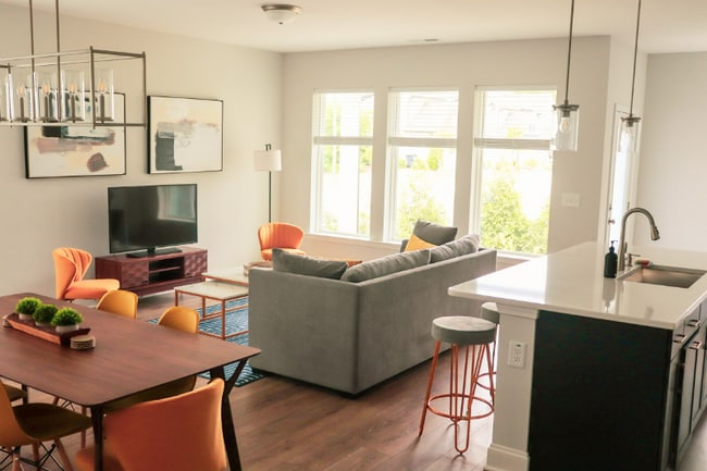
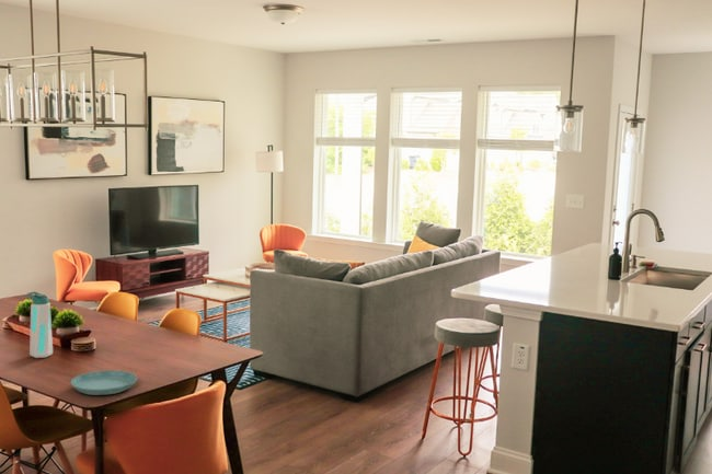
+ water bottle (38, 324)
+ saucer (104, 383)
